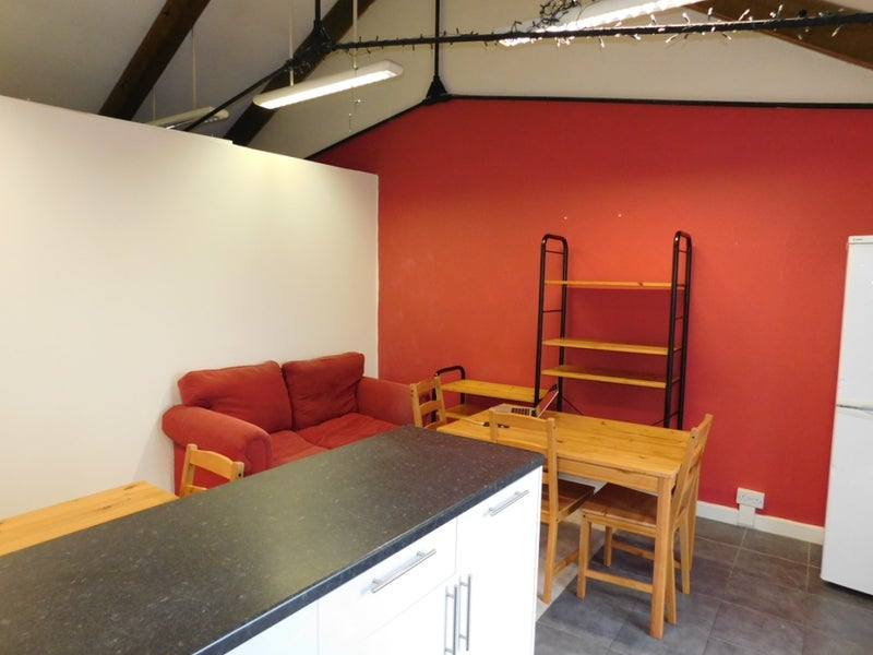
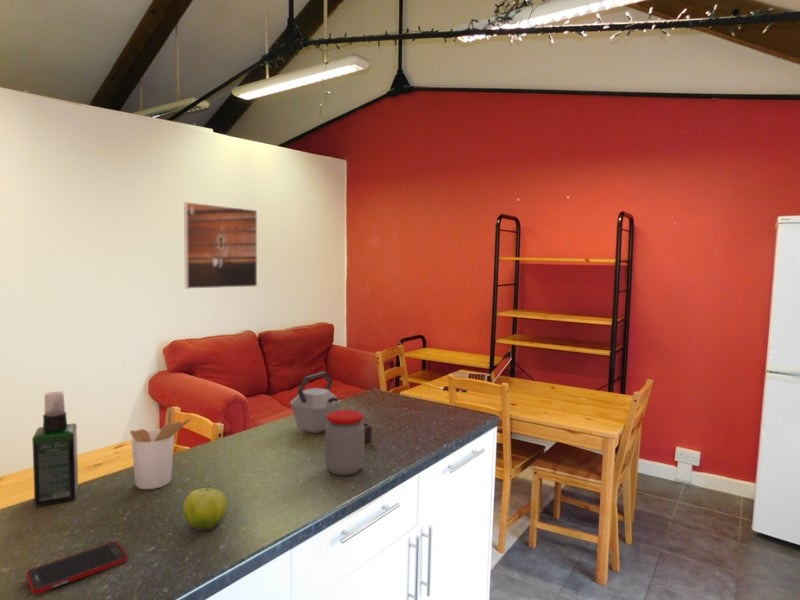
+ utensil holder (160, 449)
+ spray bottle (55, 445)
+ cell phone (78, 566)
+ kettle (333, 405)
+ fruit (205, 506)
+ jar (344, 441)
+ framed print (223, 247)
